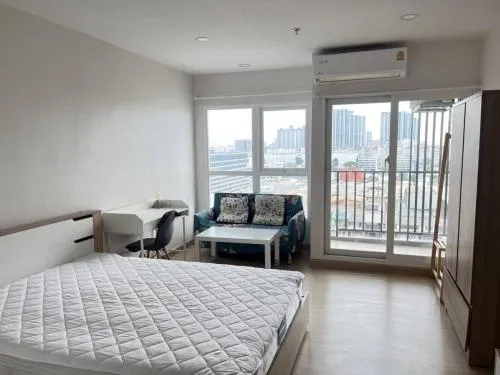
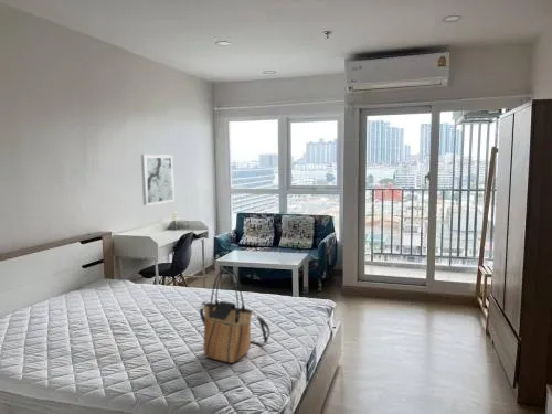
+ tote bag (234, 309)
+ wall art (158, 179)
